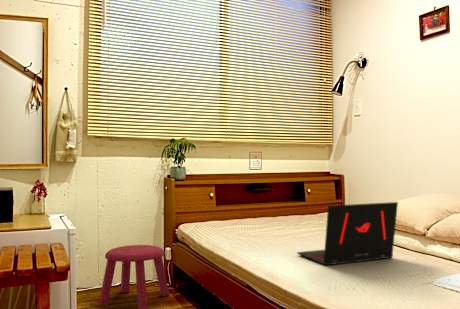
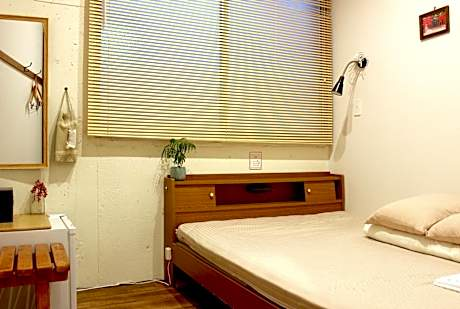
- laptop (346, 229)
- stool (136, 274)
